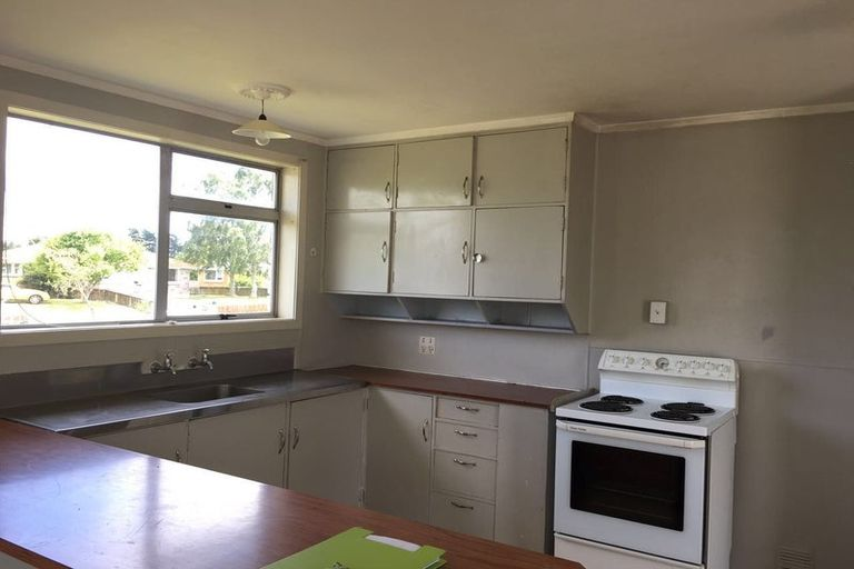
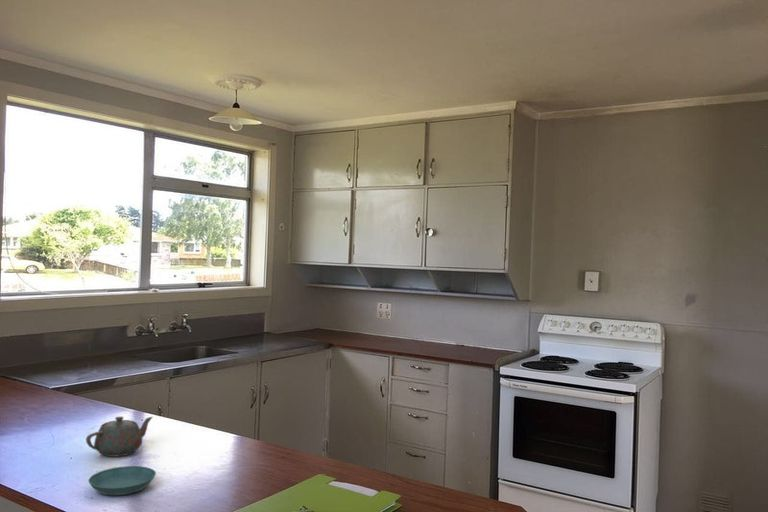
+ saucer (122, 481)
+ teapot (121, 434)
